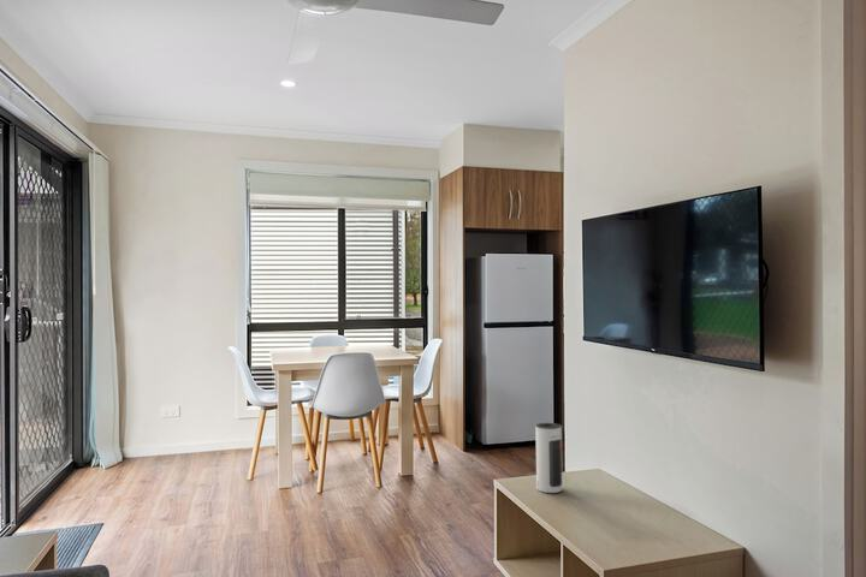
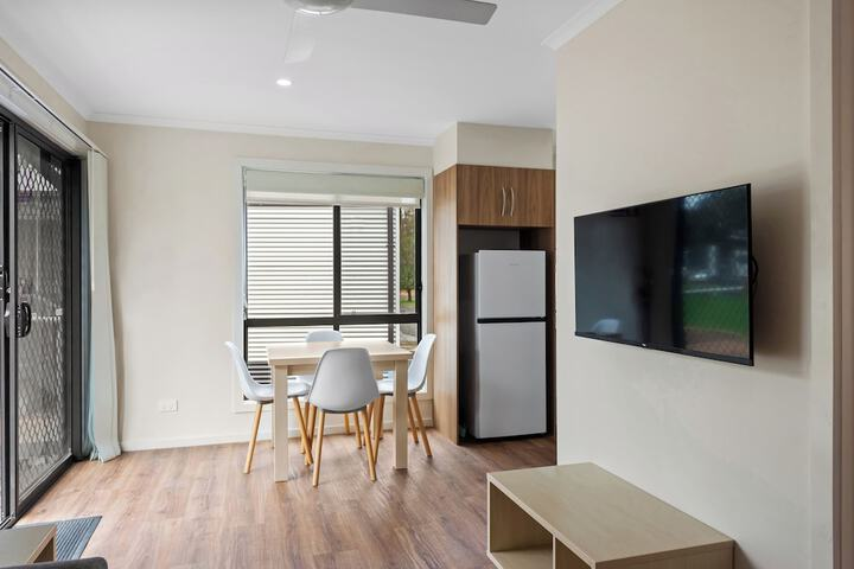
- speaker (548, 456)
